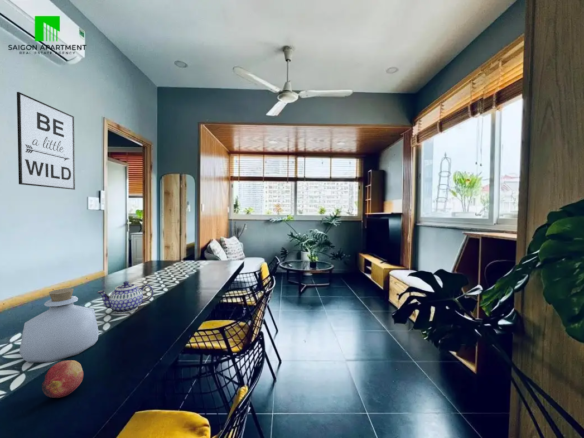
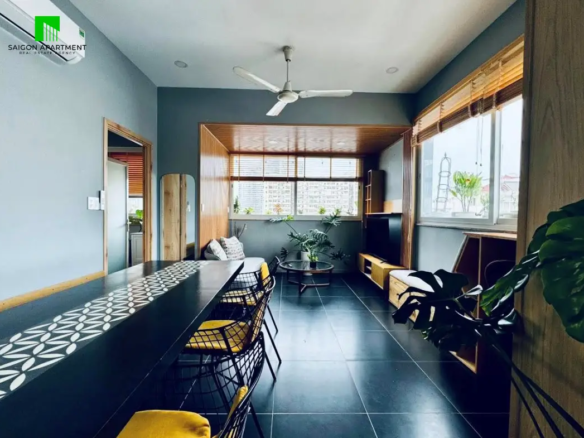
- bottle (61, 319)
- teapot (126, 295)
- fruit (63, 379)
- wall art (49, 146)
